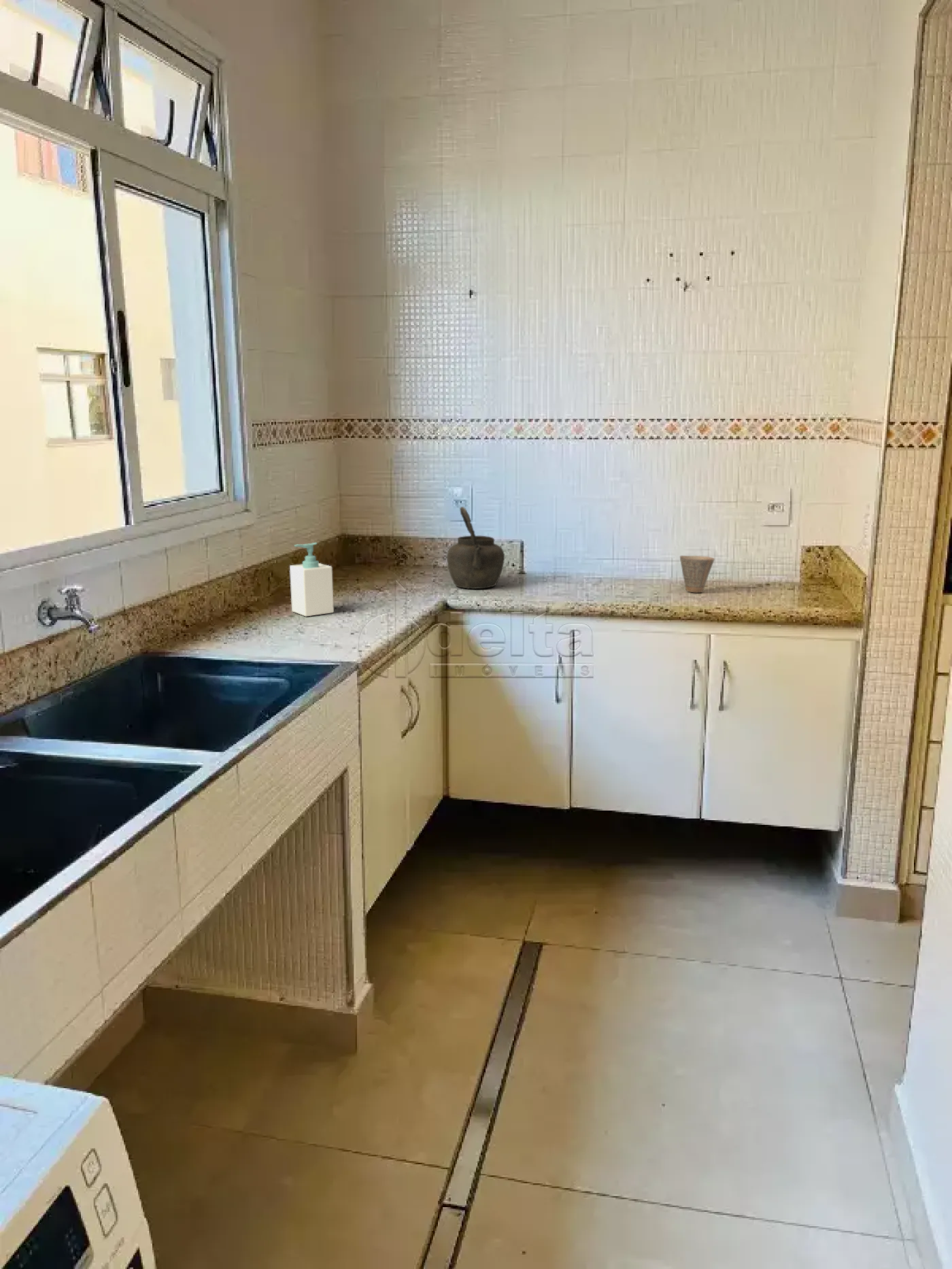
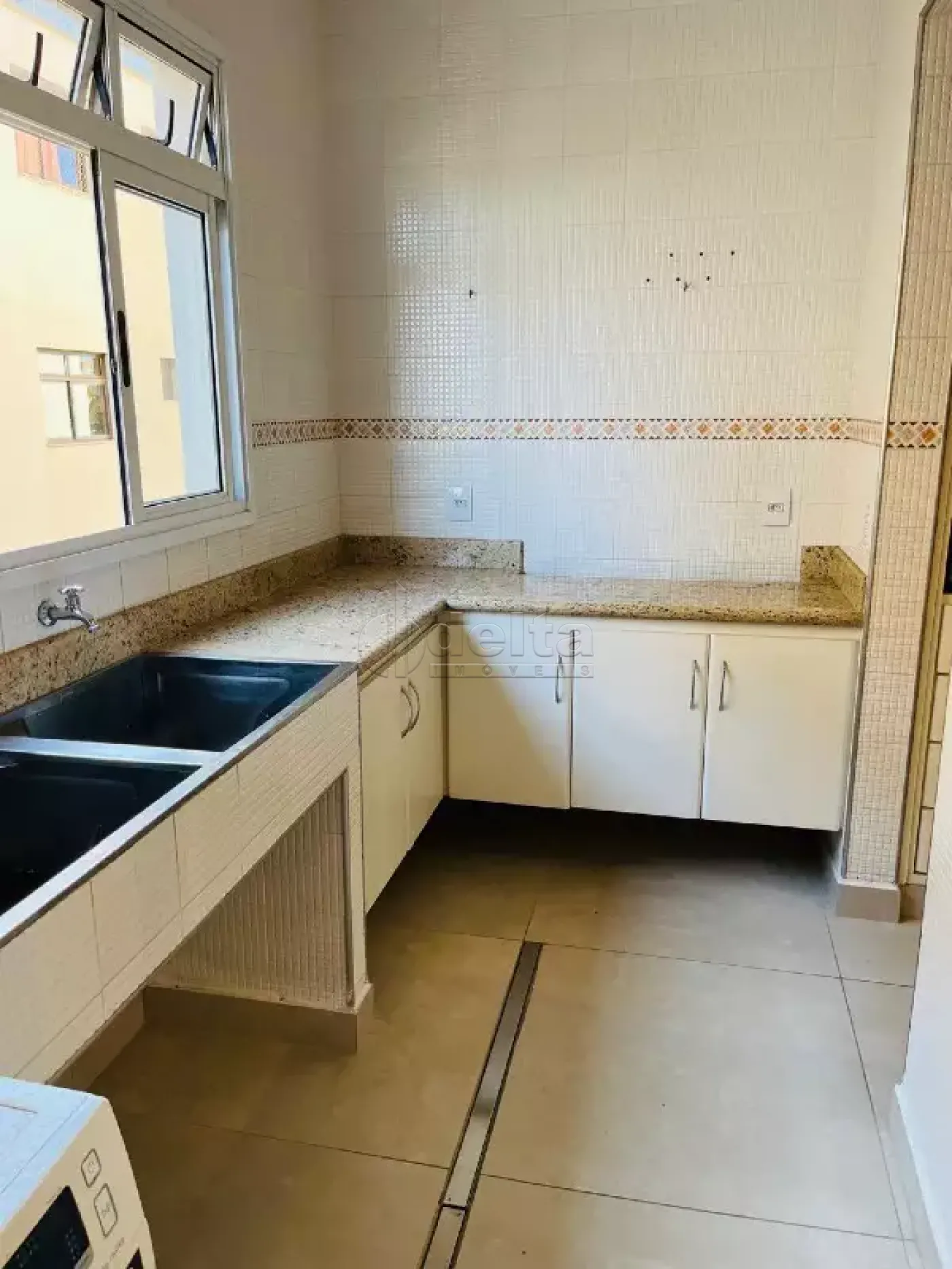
- cup (696, 573)
- kettle (473, 547)
- soap bottle (311, 577)
